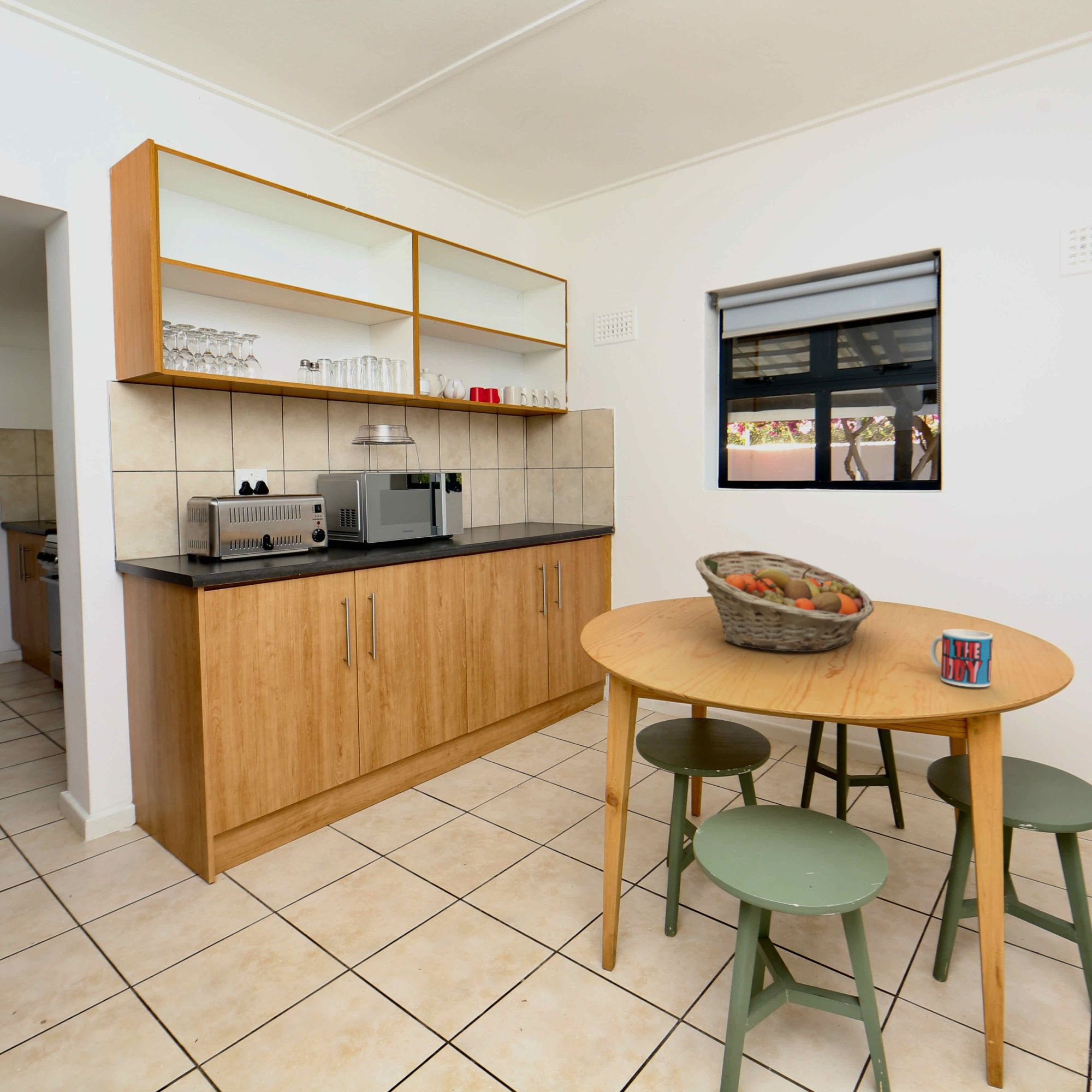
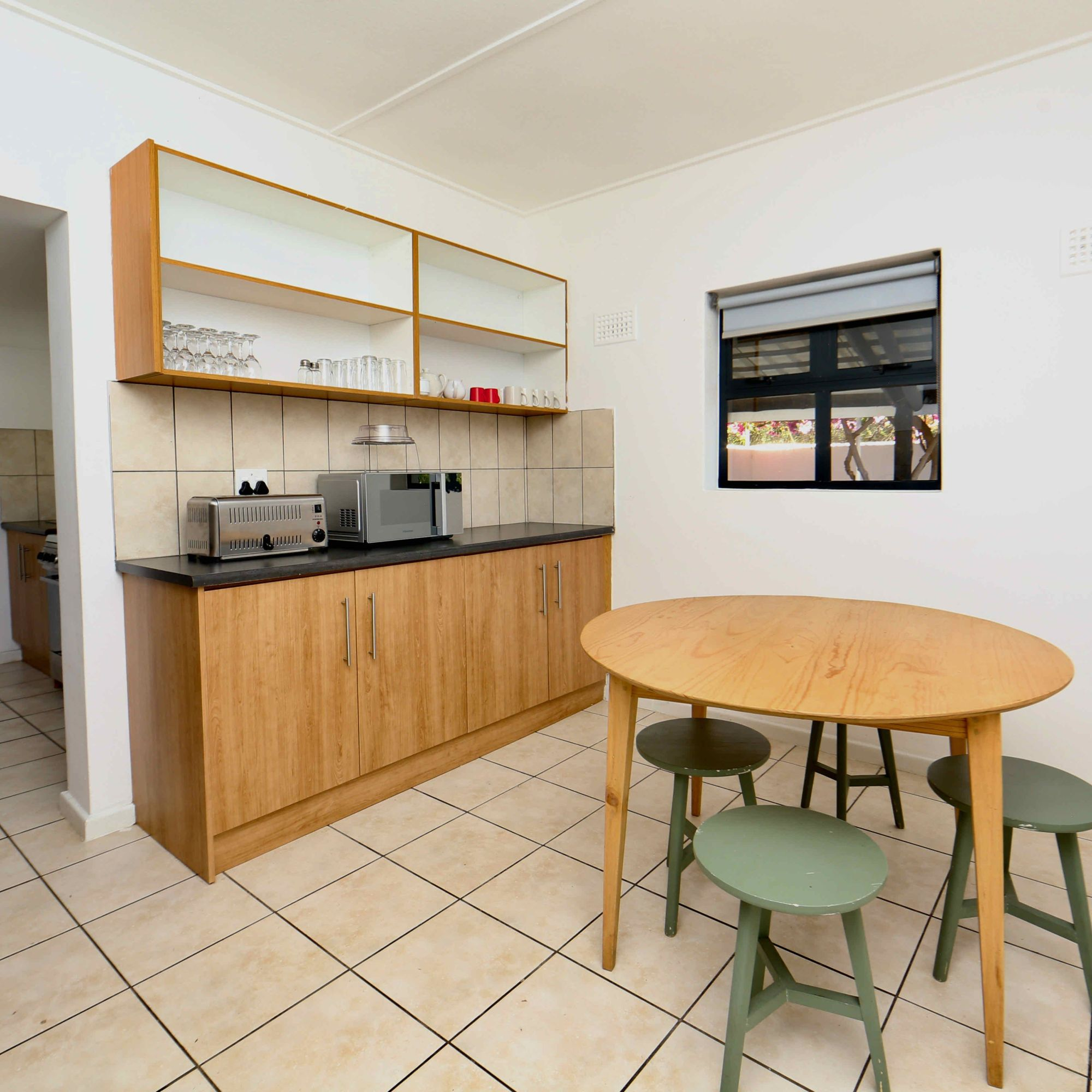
- fruit basket (782, 596)
- mug (957, 656)
